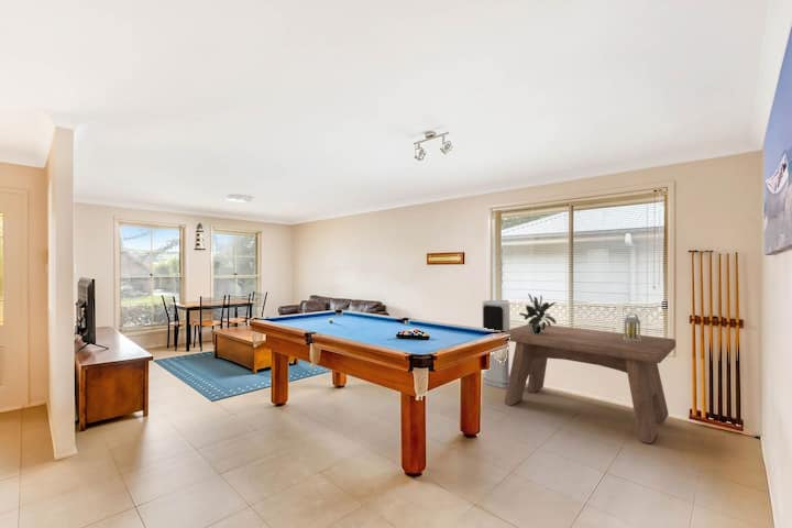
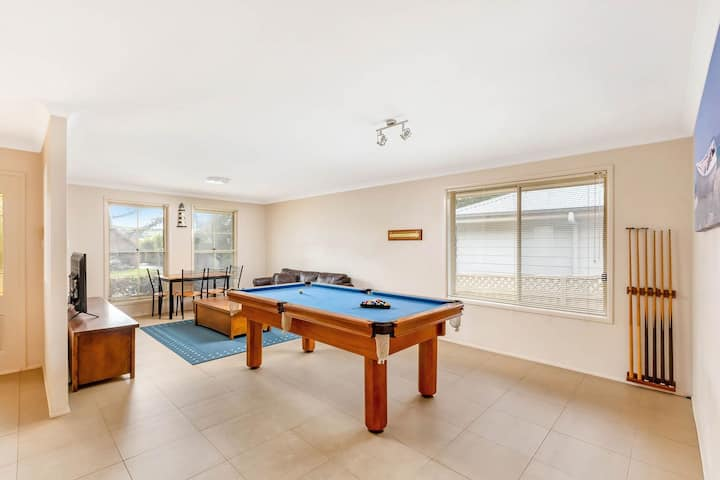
- bench (582, 362)
- lantern (631, 326)
- air purifier (507, 350)
- potted plant (537, 312)
